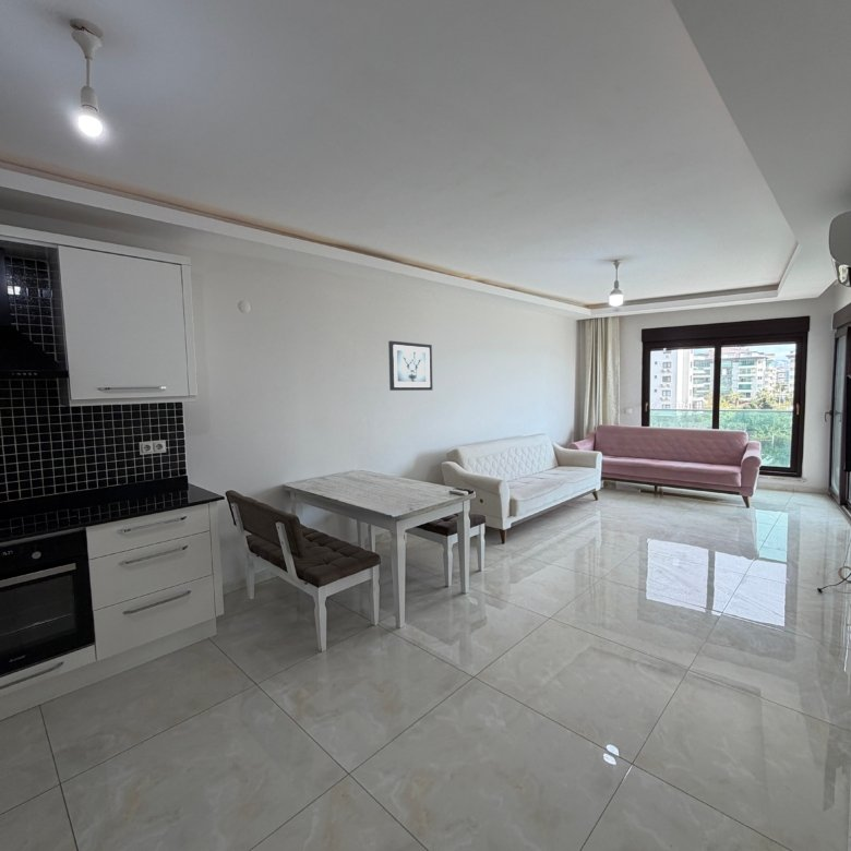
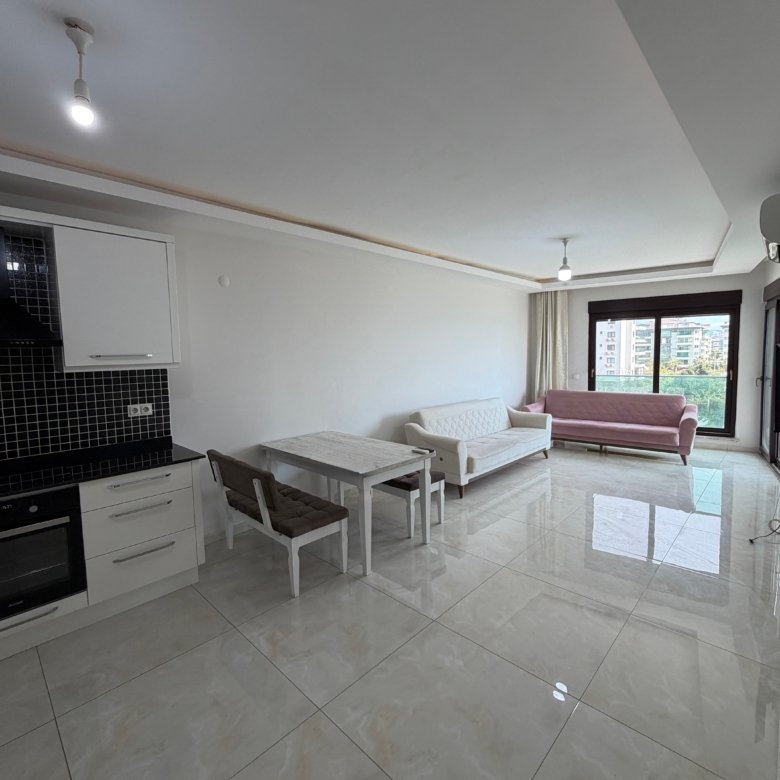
- wall art (411, 367)
